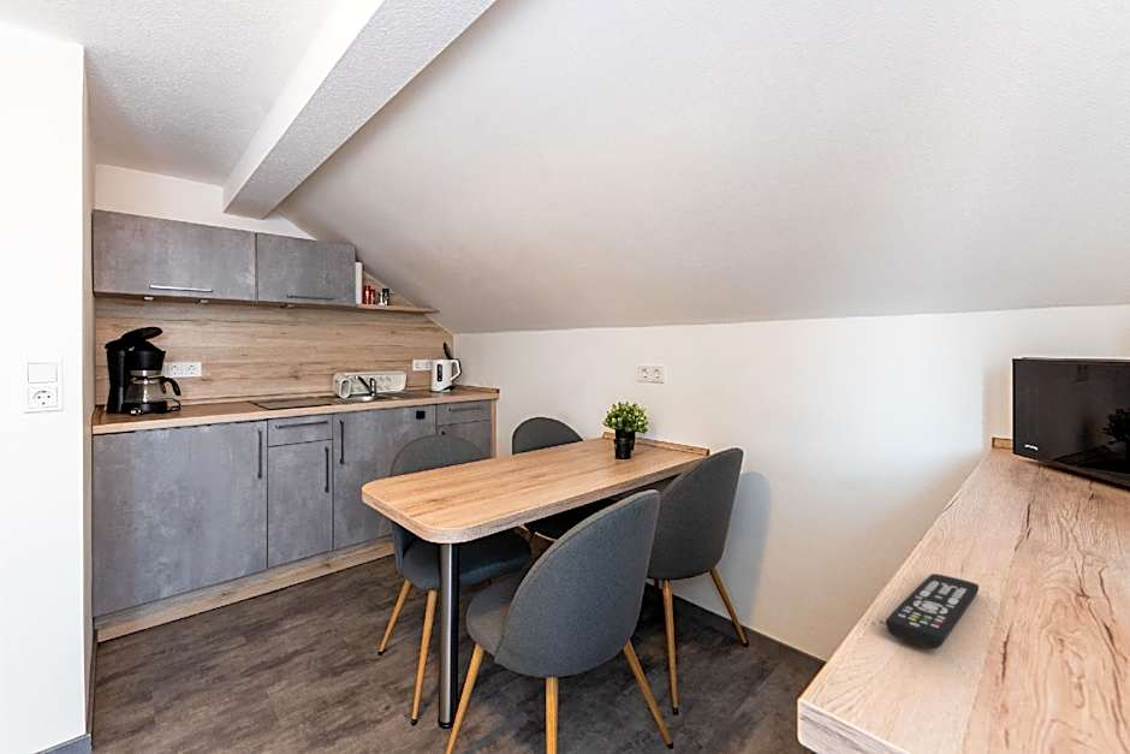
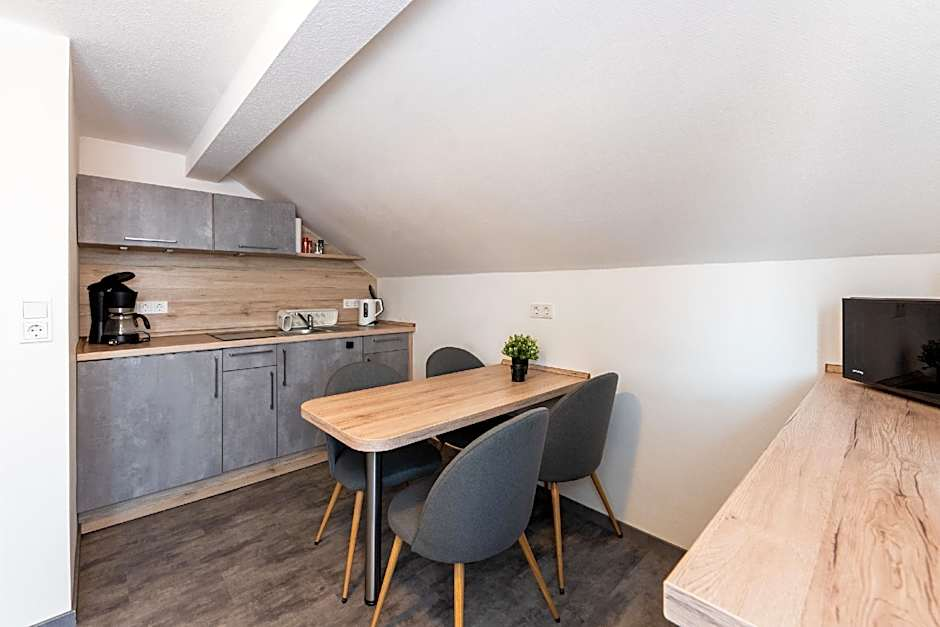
- remote control (935, 606)
